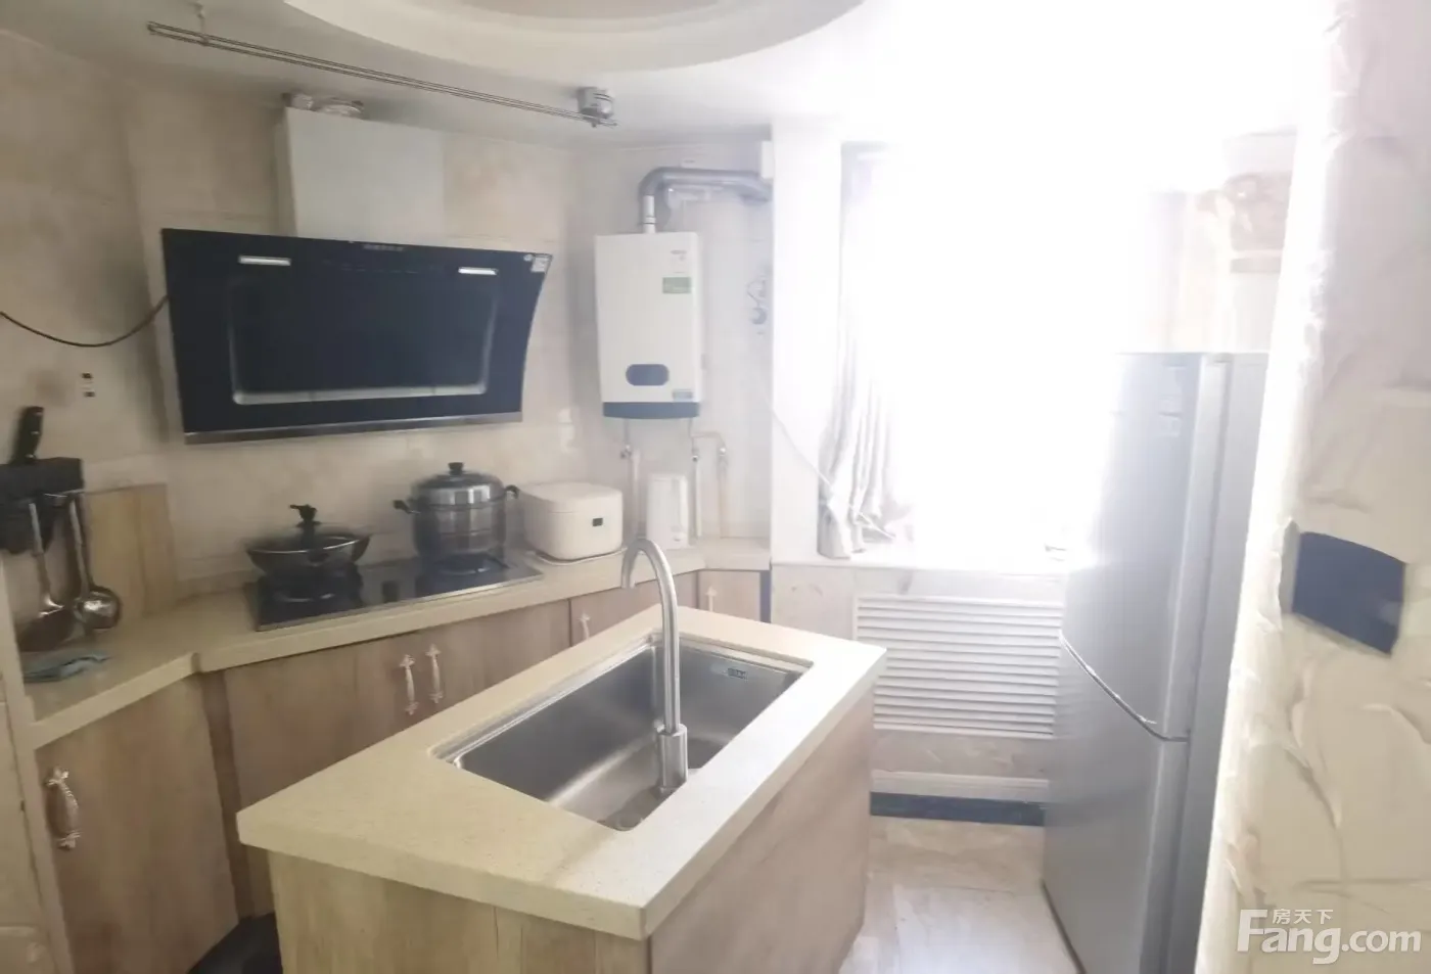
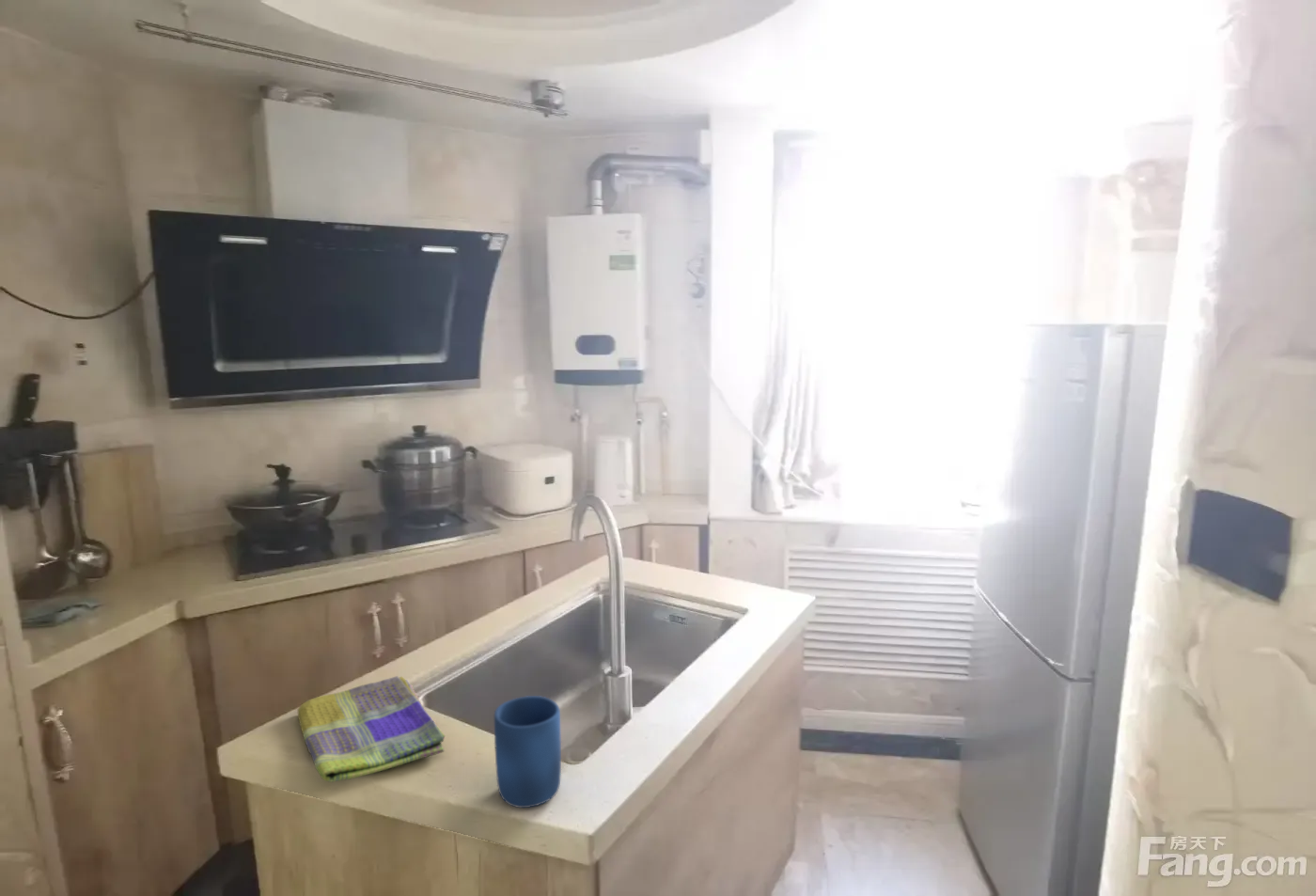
+ dish towel (368, 723)
+ mug (523, 745)
